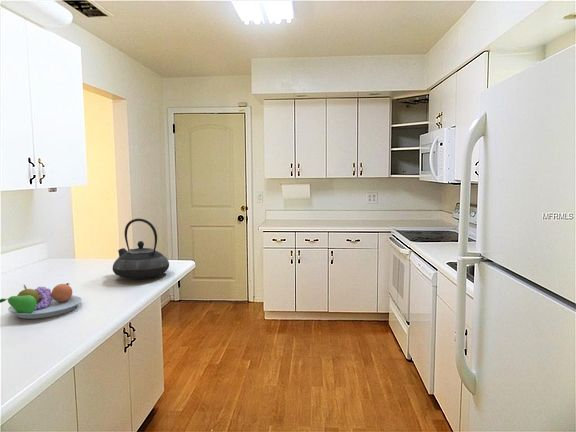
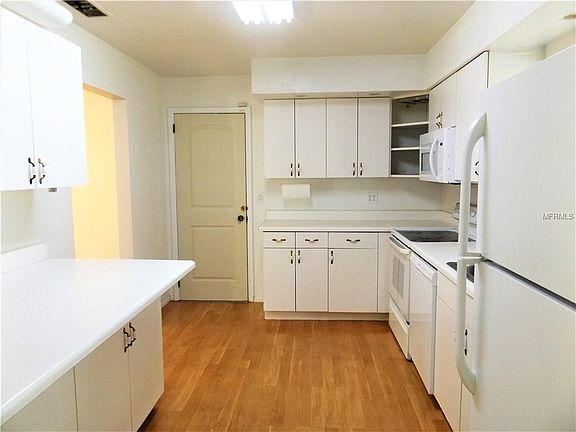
- teapot (138, 246)
- fruit bowl (42, 298)
